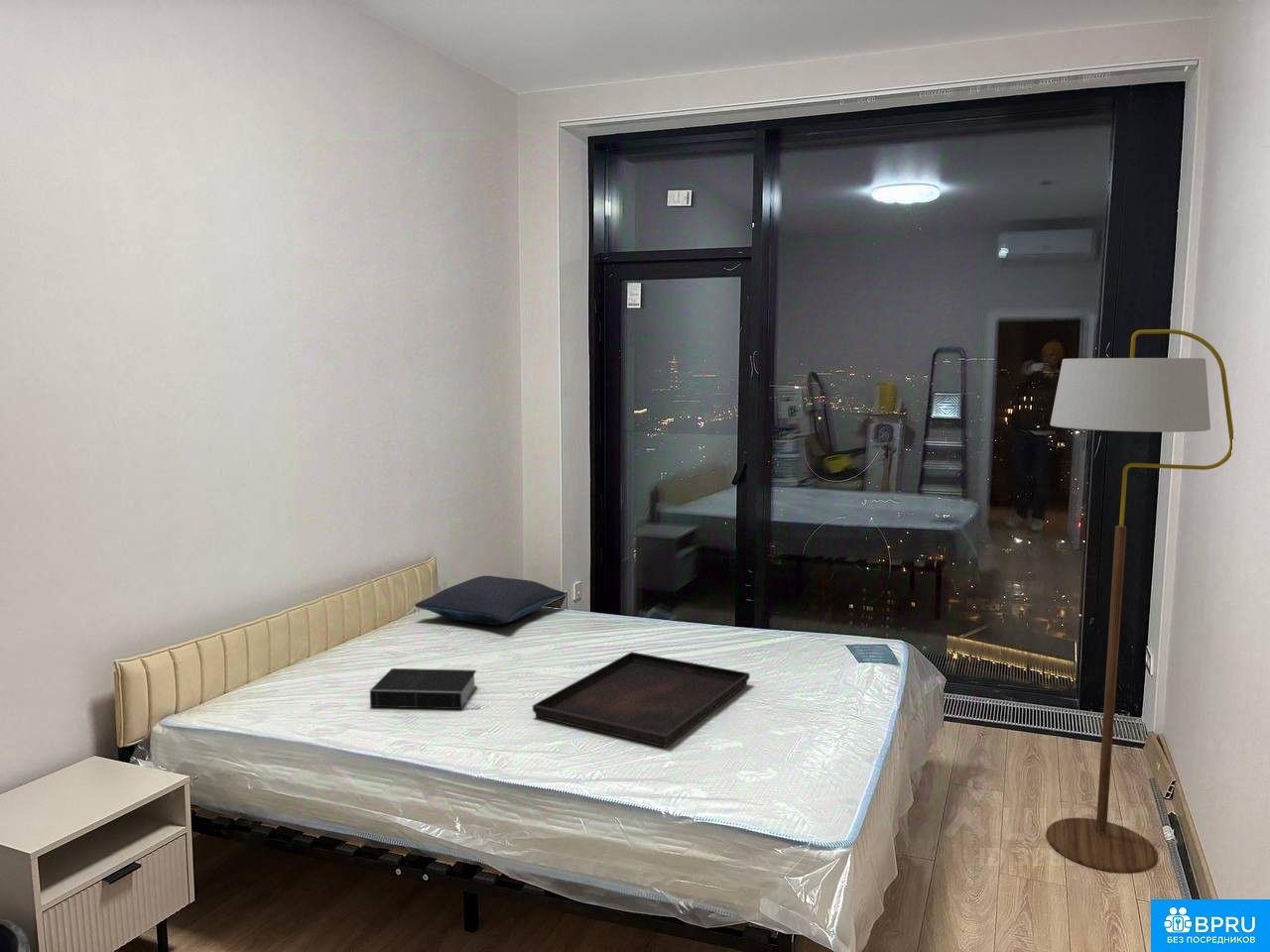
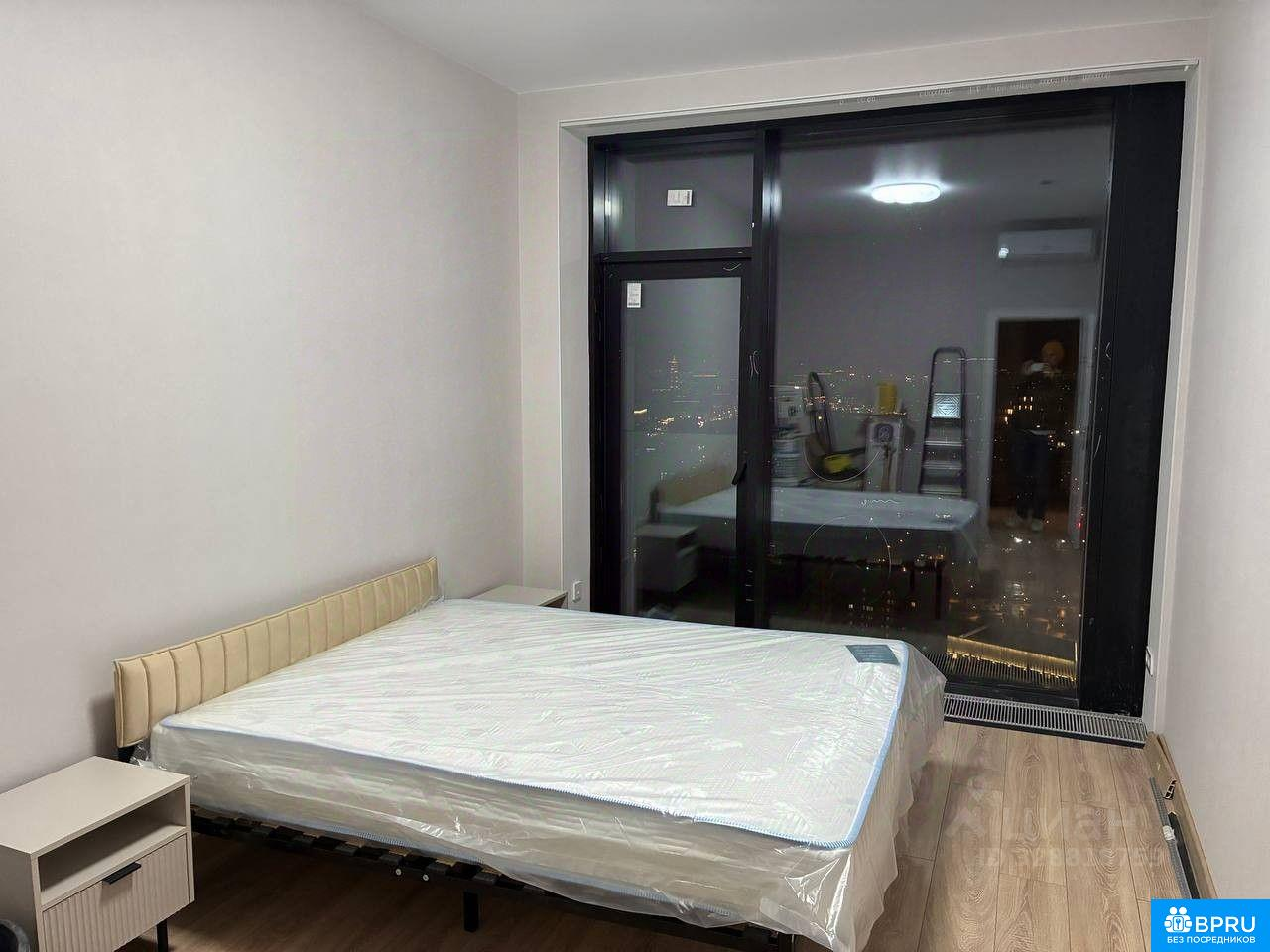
- book (434, 688)
- pillow (491, 599)
- floor lamp (1121, 597)
- serving tray (646, 694)
